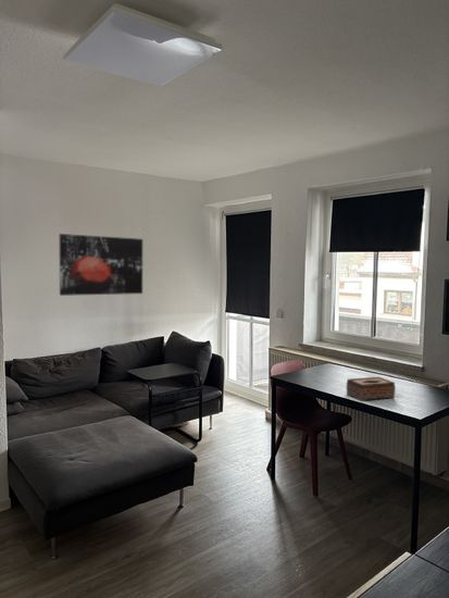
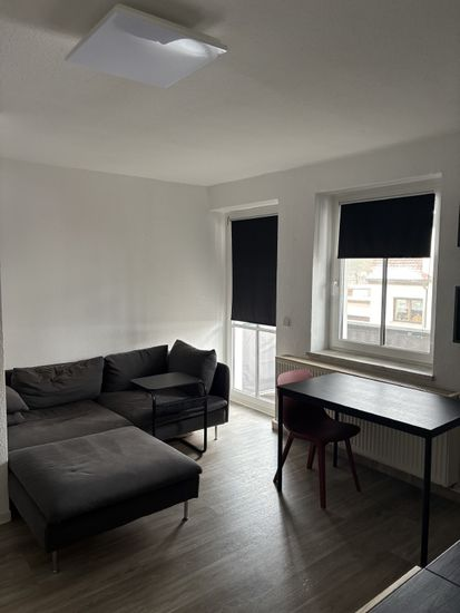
- tissue box (370, 388)
- wall art (103, 265)
